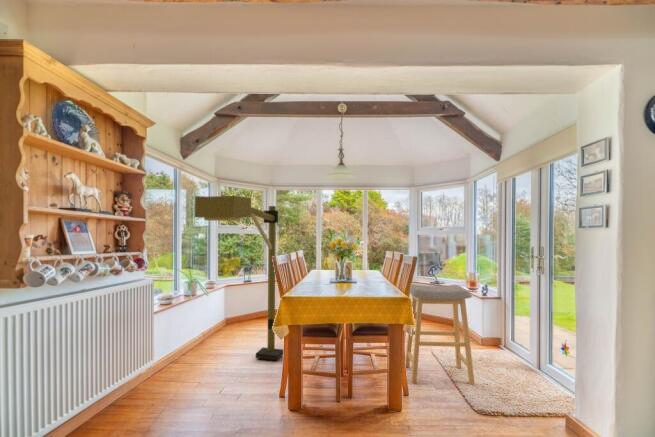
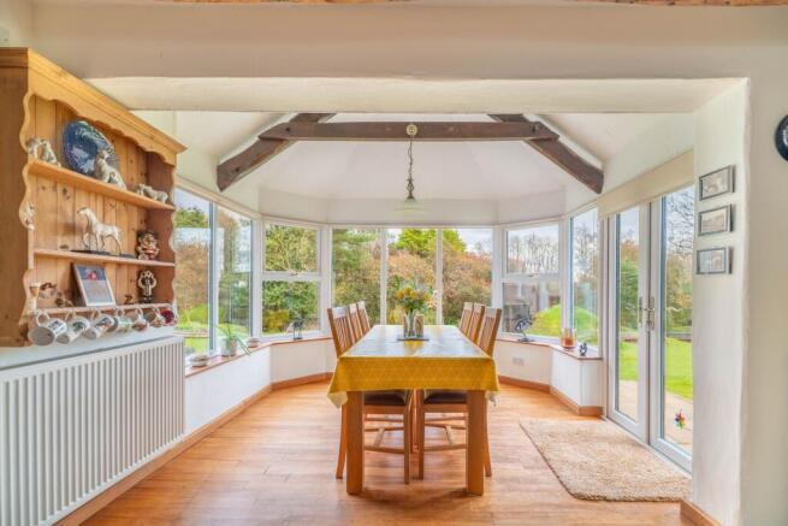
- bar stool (437, 331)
- floor lamp (268, 287)
